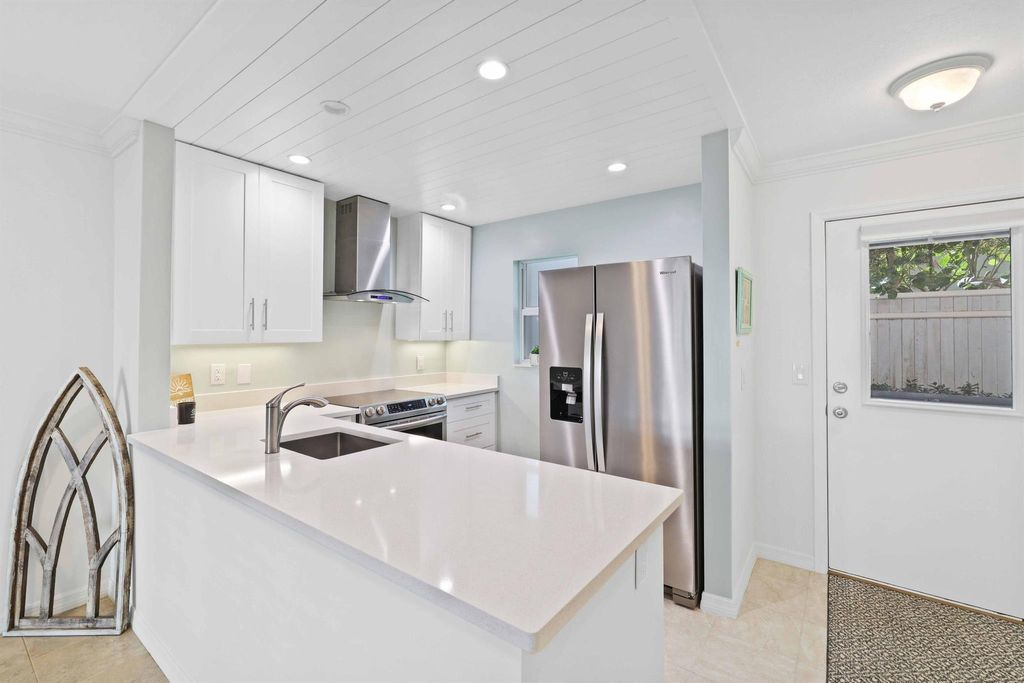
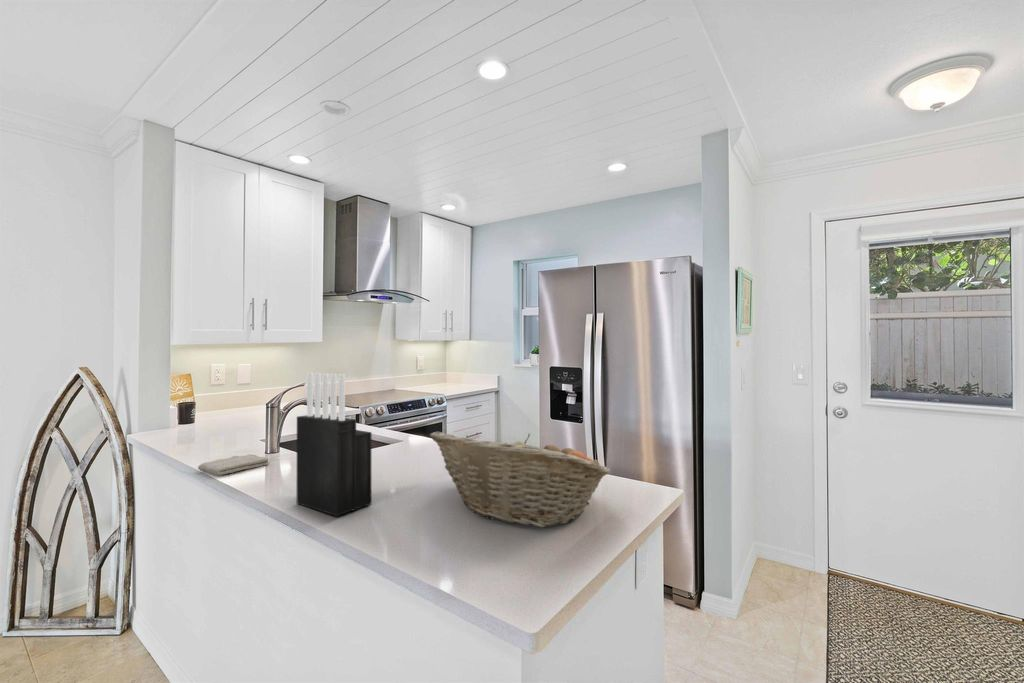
+ knife block (337, 437)
+ washcloth (235, 463)
+ fruit basket (516, 467)
